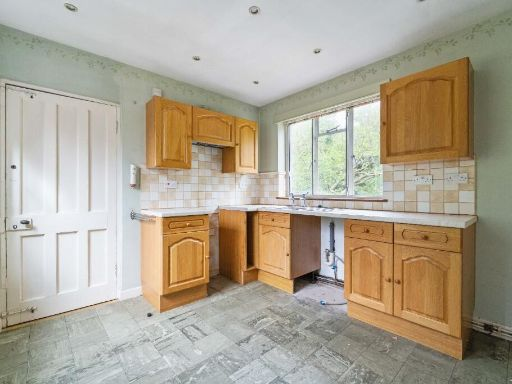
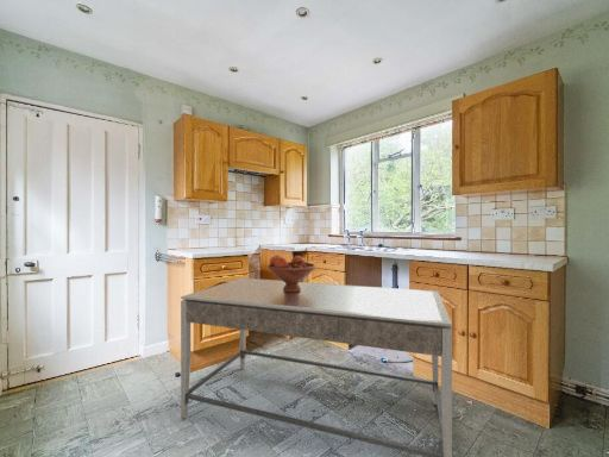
+ fruit bowl (291, 273)
+ dining table (310, 361)
